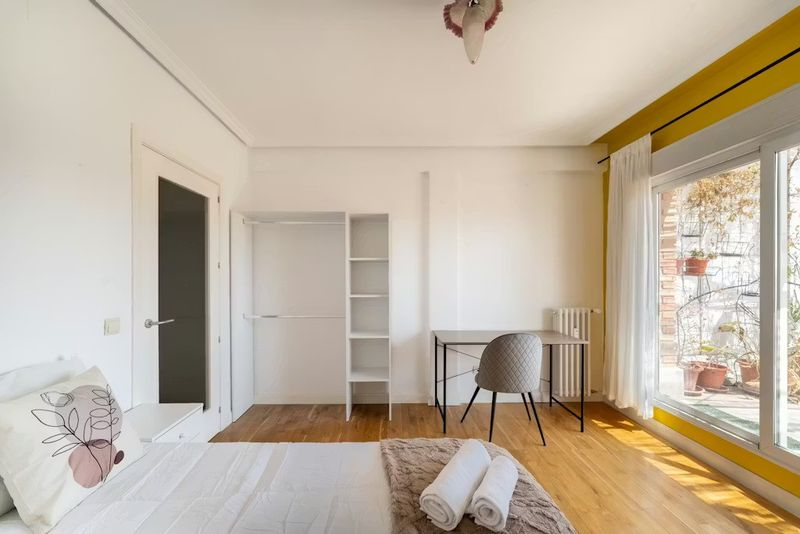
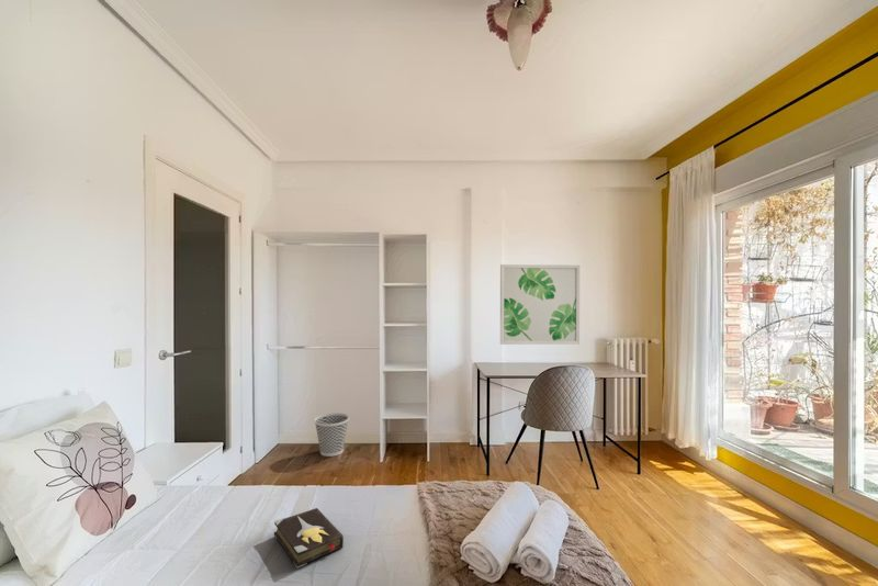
+ wall art (539, 304)
+ hardback book (307, 533)
+ wastebasket (331, 435)
